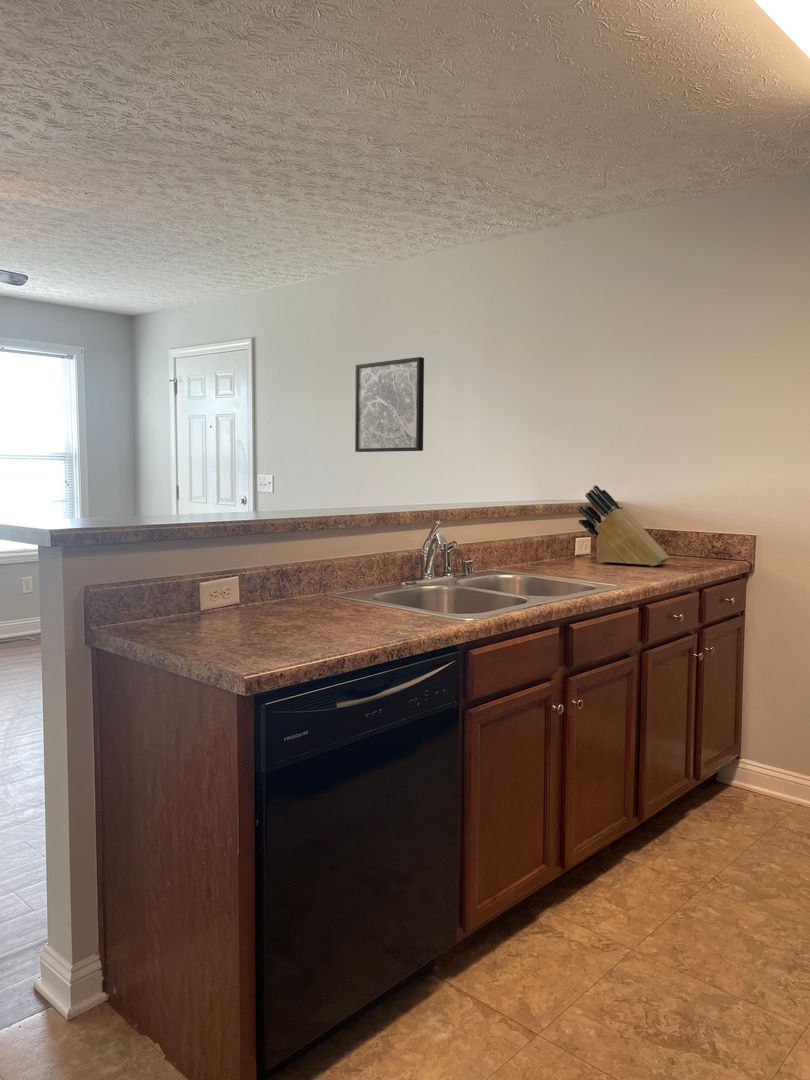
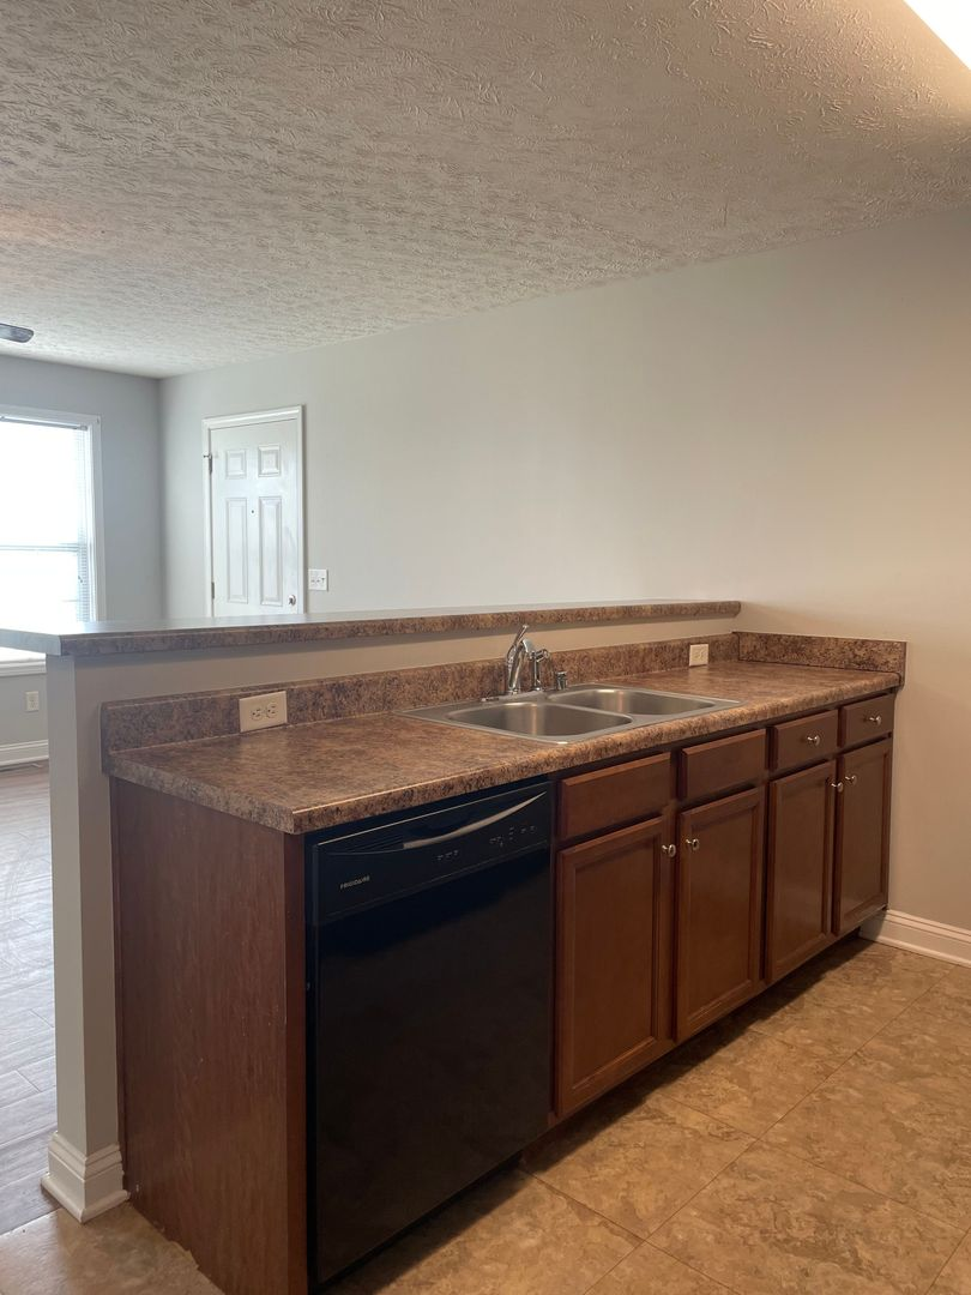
- knife block (622, 524)
- wall art (388, 406)
